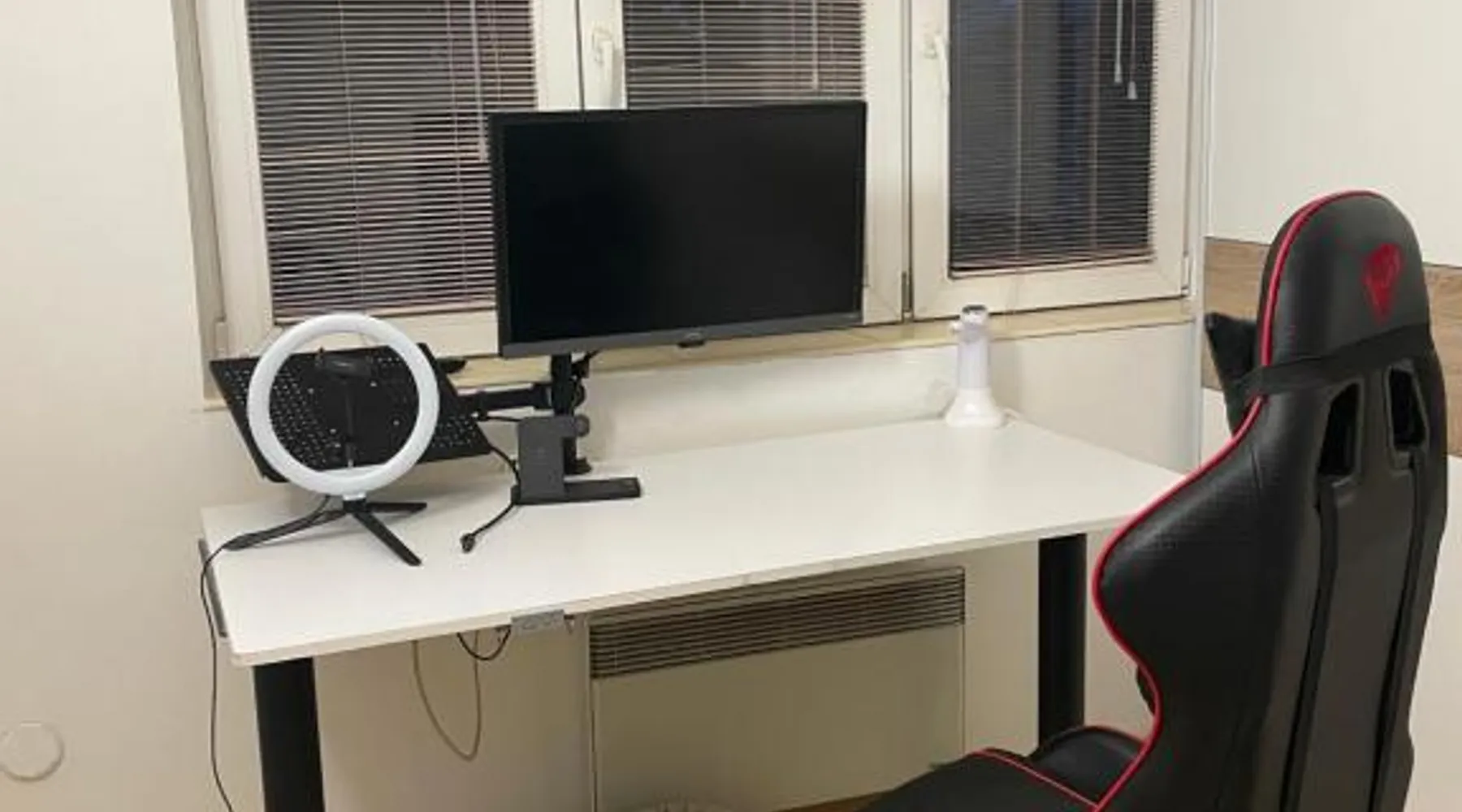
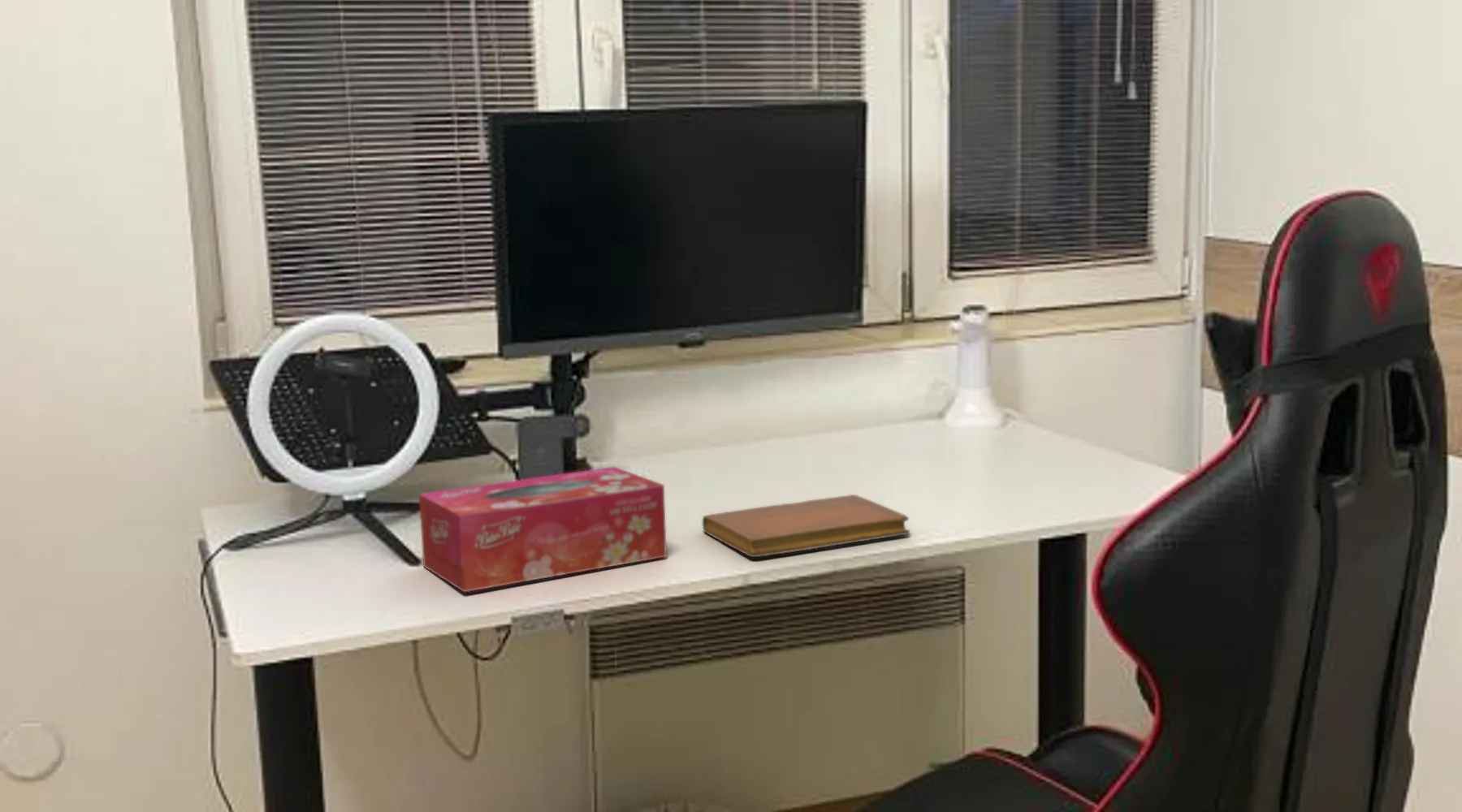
+ tissue box (543, 525)
+ notebook (805, 524)
